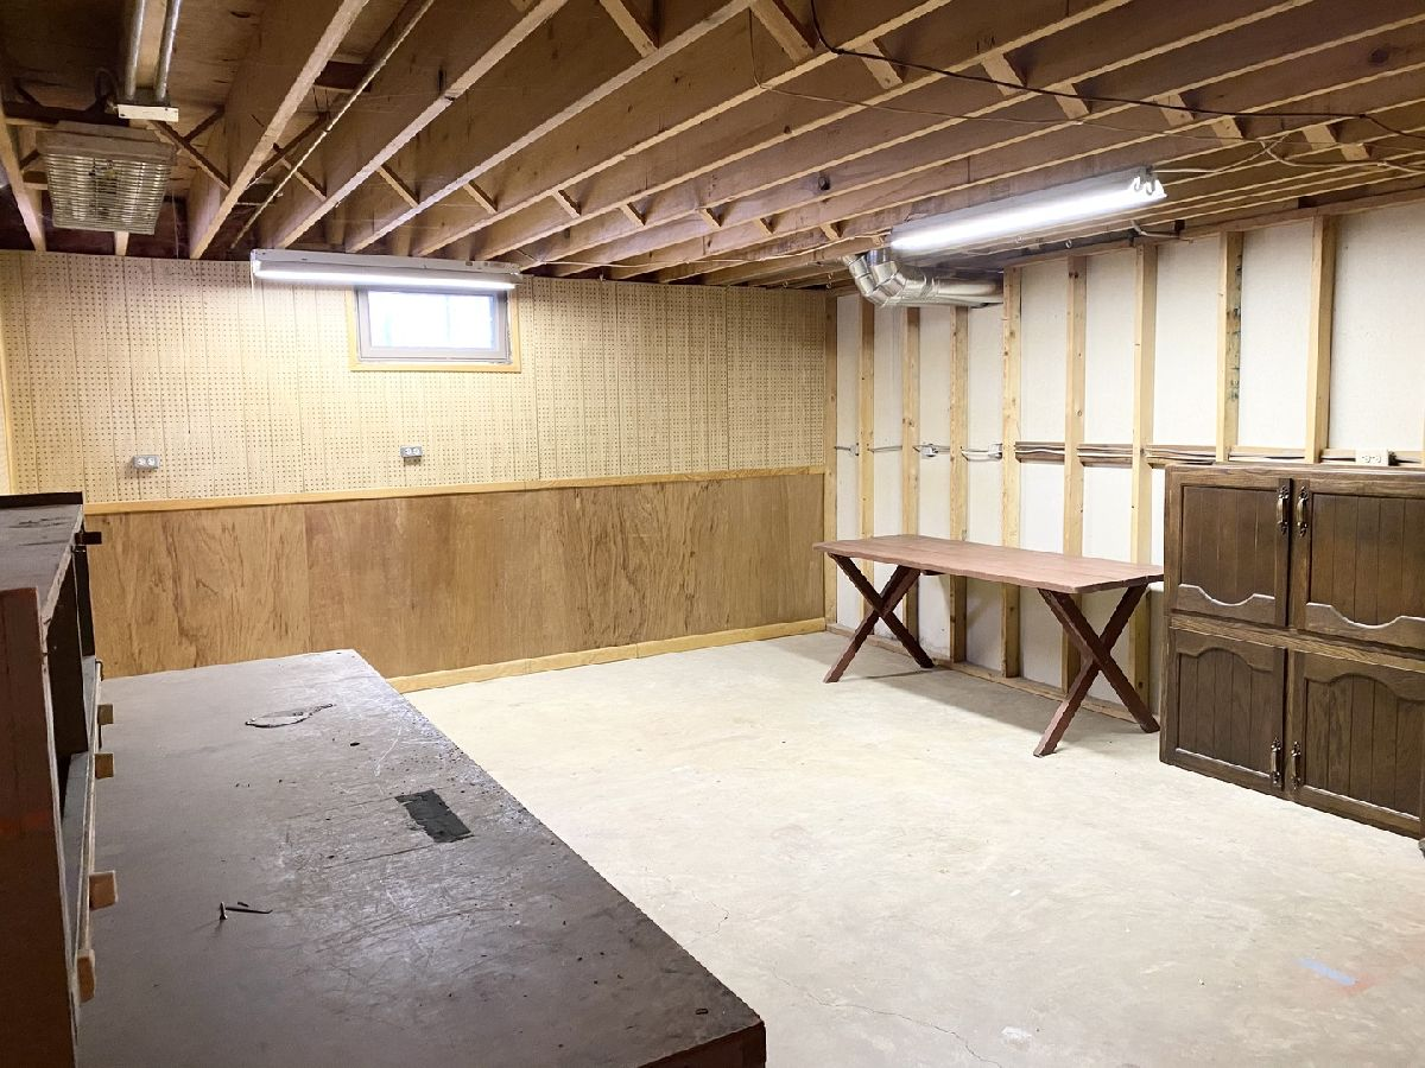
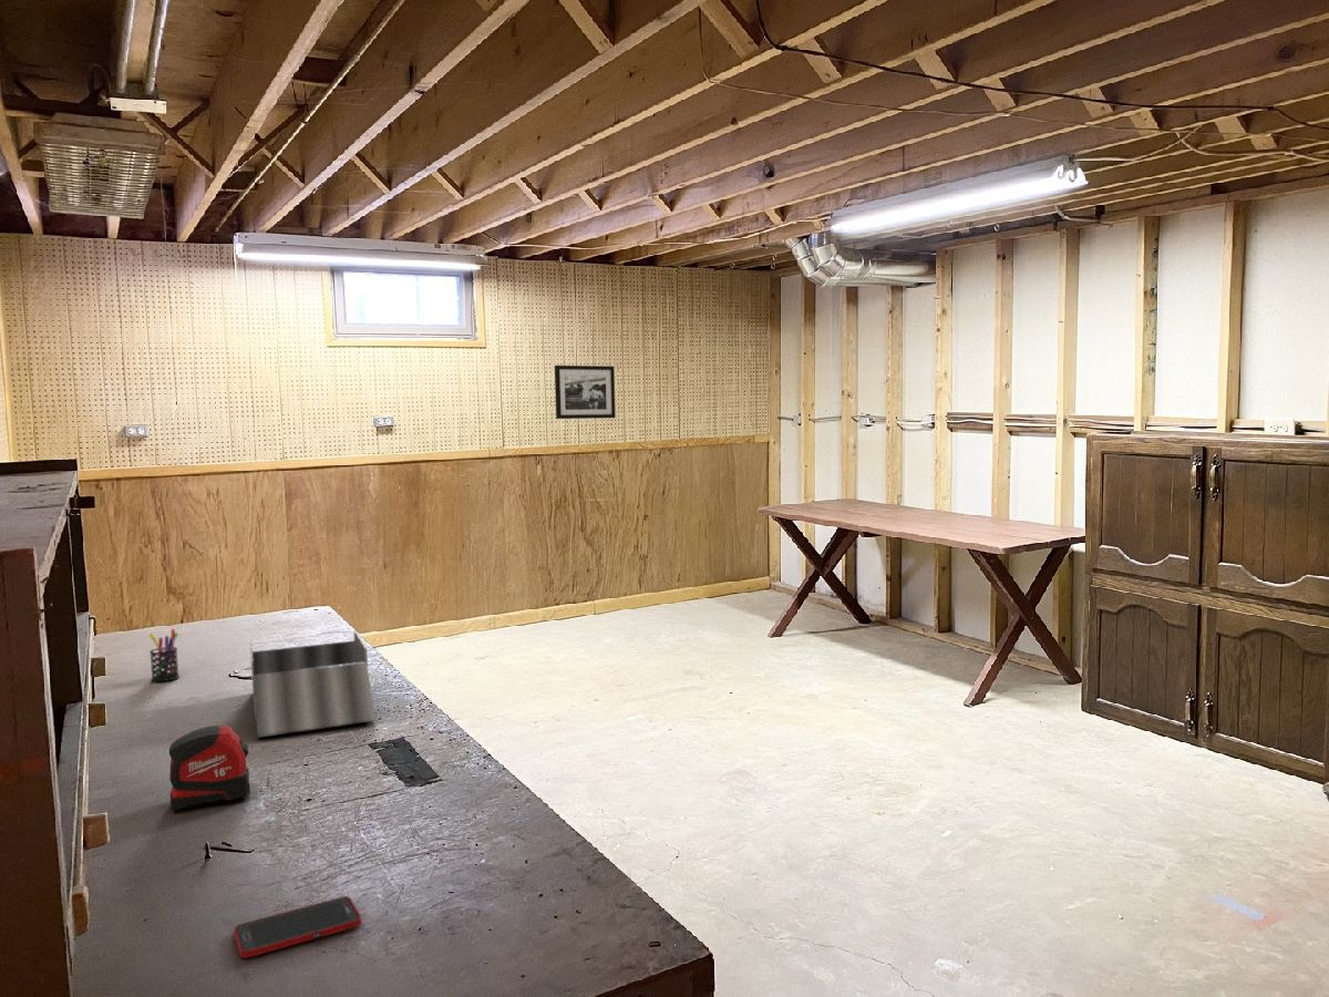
+ pen holder (166, 652)
+ desk organizer (310, 678)
+ cell phone (298, 925)
+ picture frame (585, 392)
+ tape measure (209, 764)
